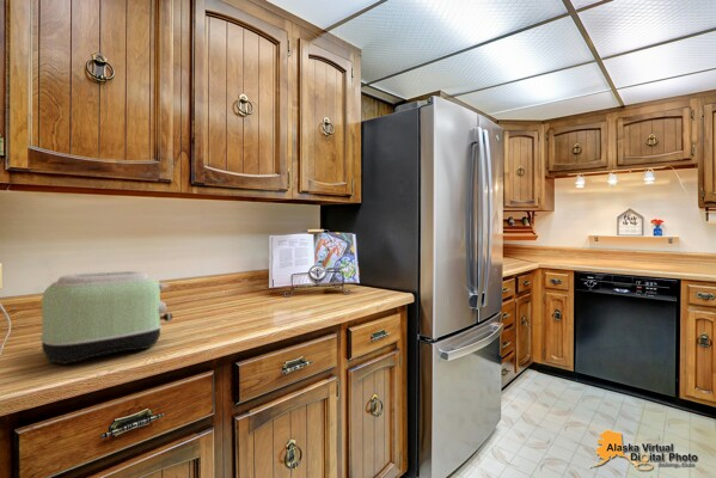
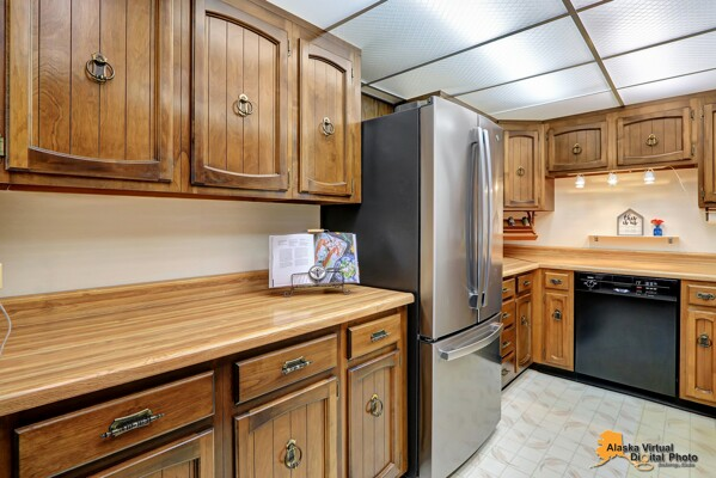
- toaster (110, 311)
